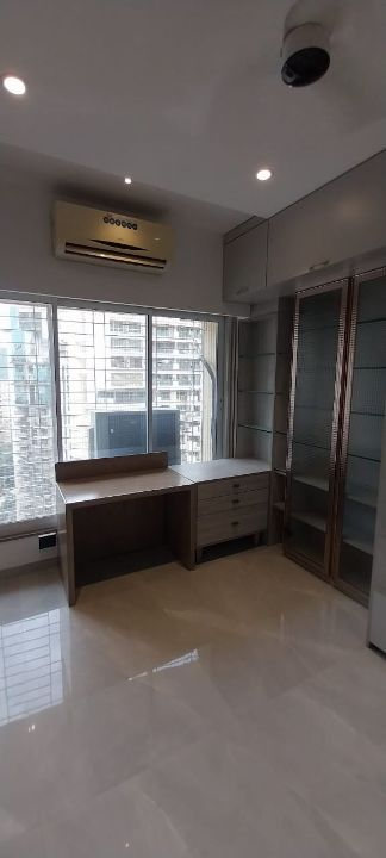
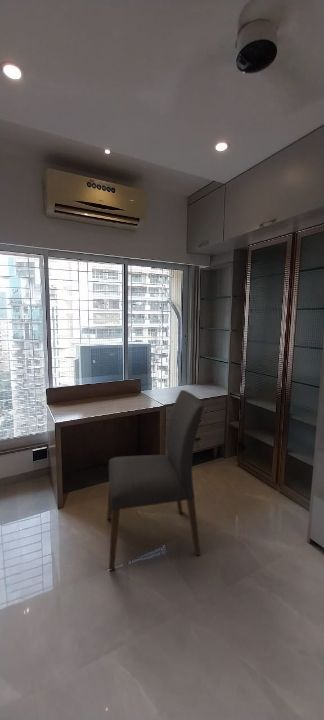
+ chair (153, 468)
